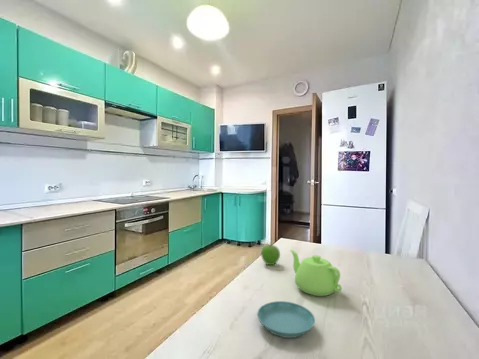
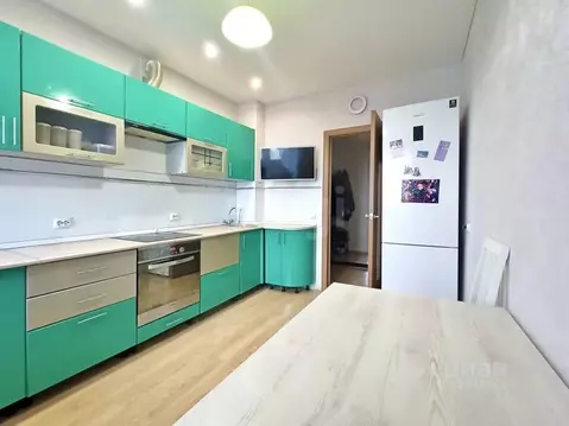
- saucer (285, 320)
- fruit (270, 254)
- teapot (313, 271)
